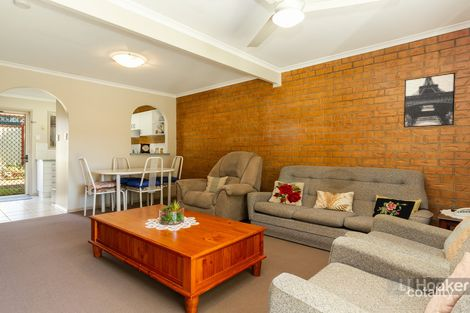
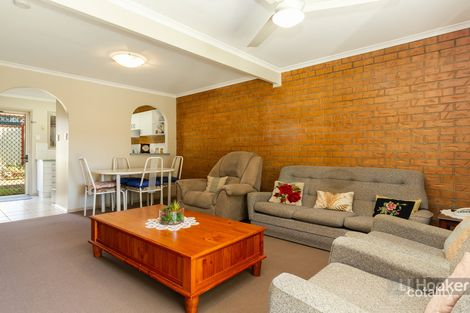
- wall art (428, 101)
